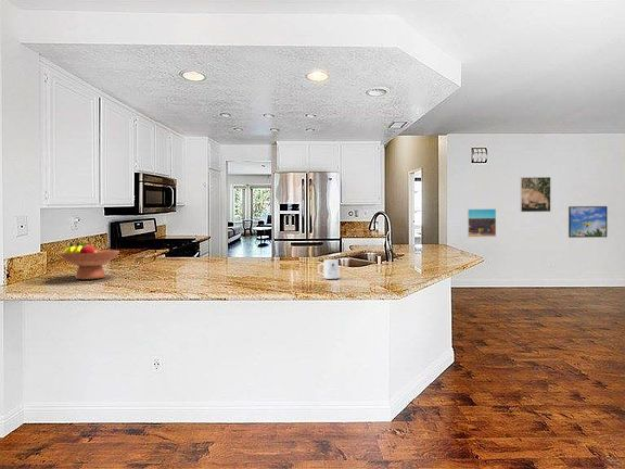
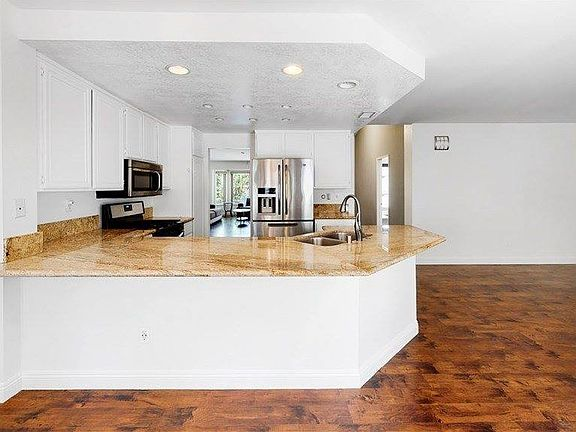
- mug (328, 268)
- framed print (587, 221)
- fruit bowl (90, 259)
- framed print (482, 223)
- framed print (535, 194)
